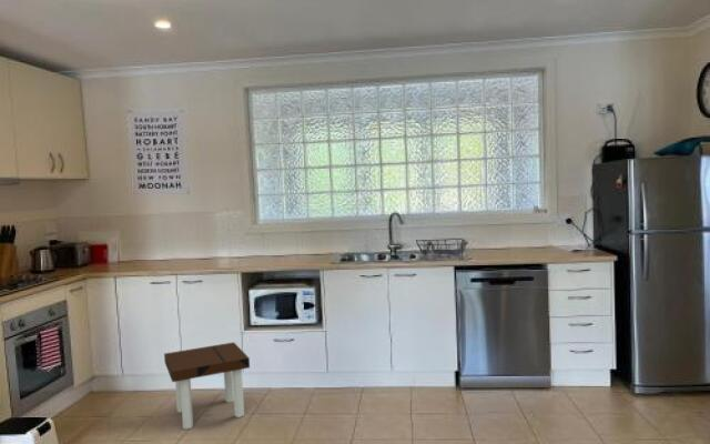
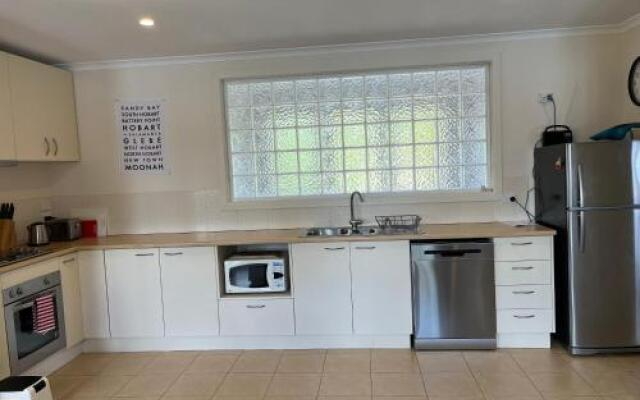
- side table (206, 375)
